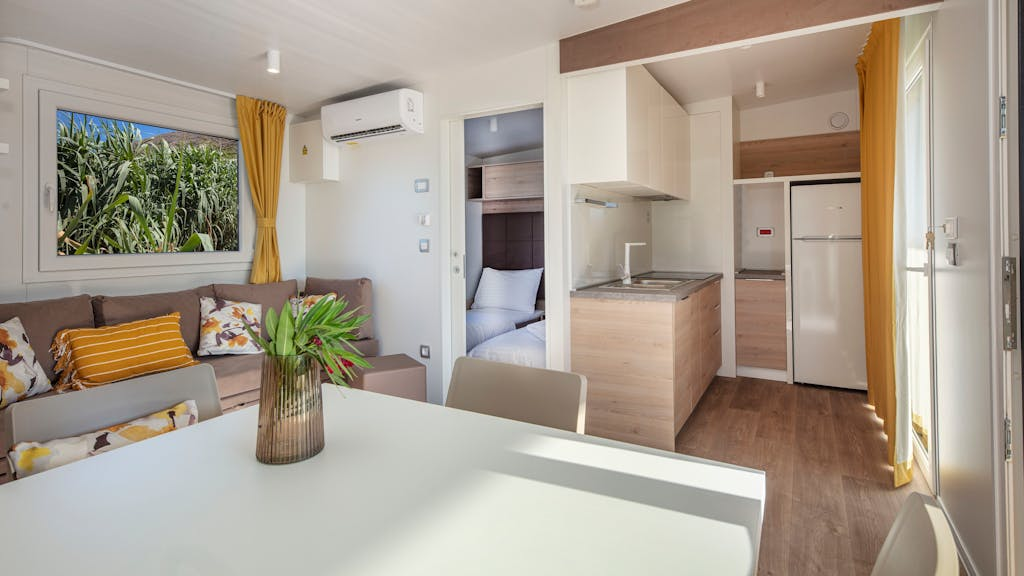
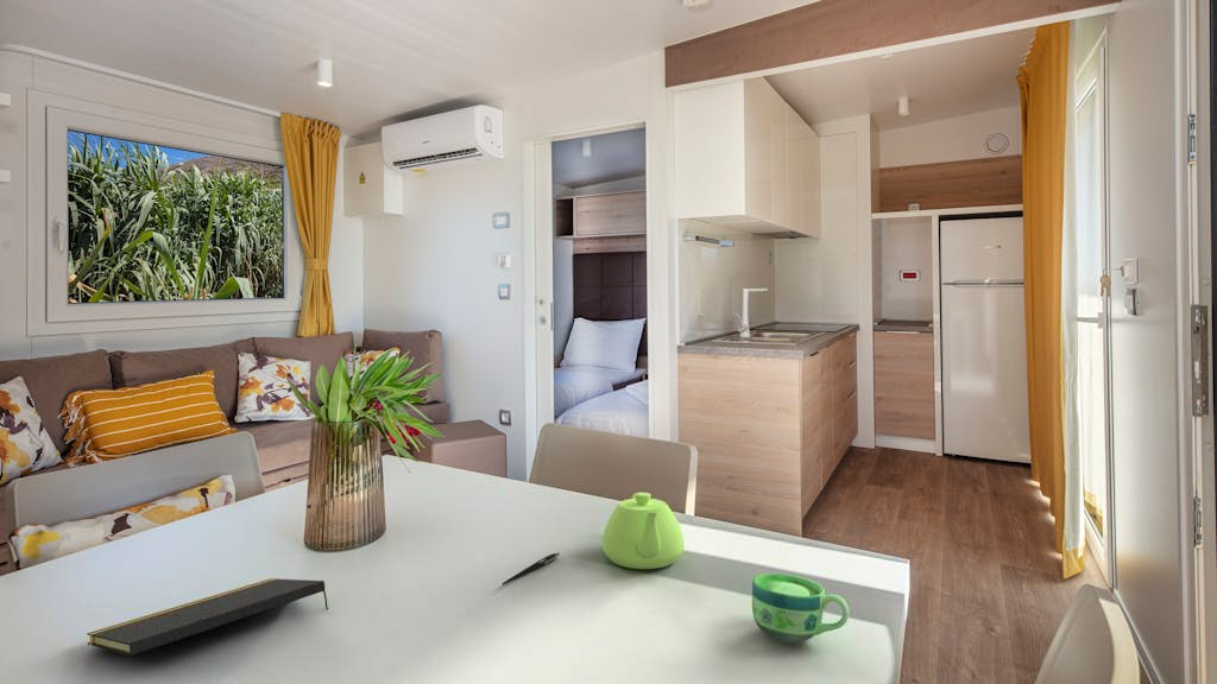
+ notepad (212, 610)
+ cup (799, 609)
+ pen (531, 566)
+ teapot (643, 526)
